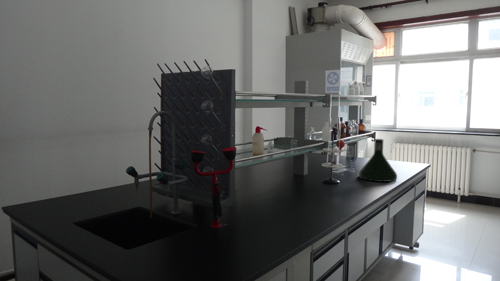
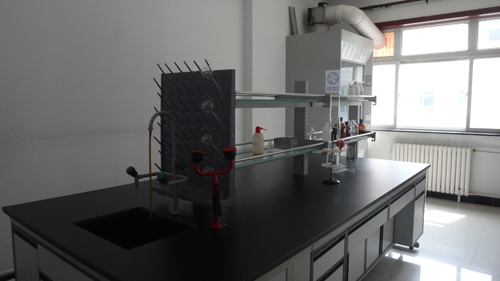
- flask (378, 158)
